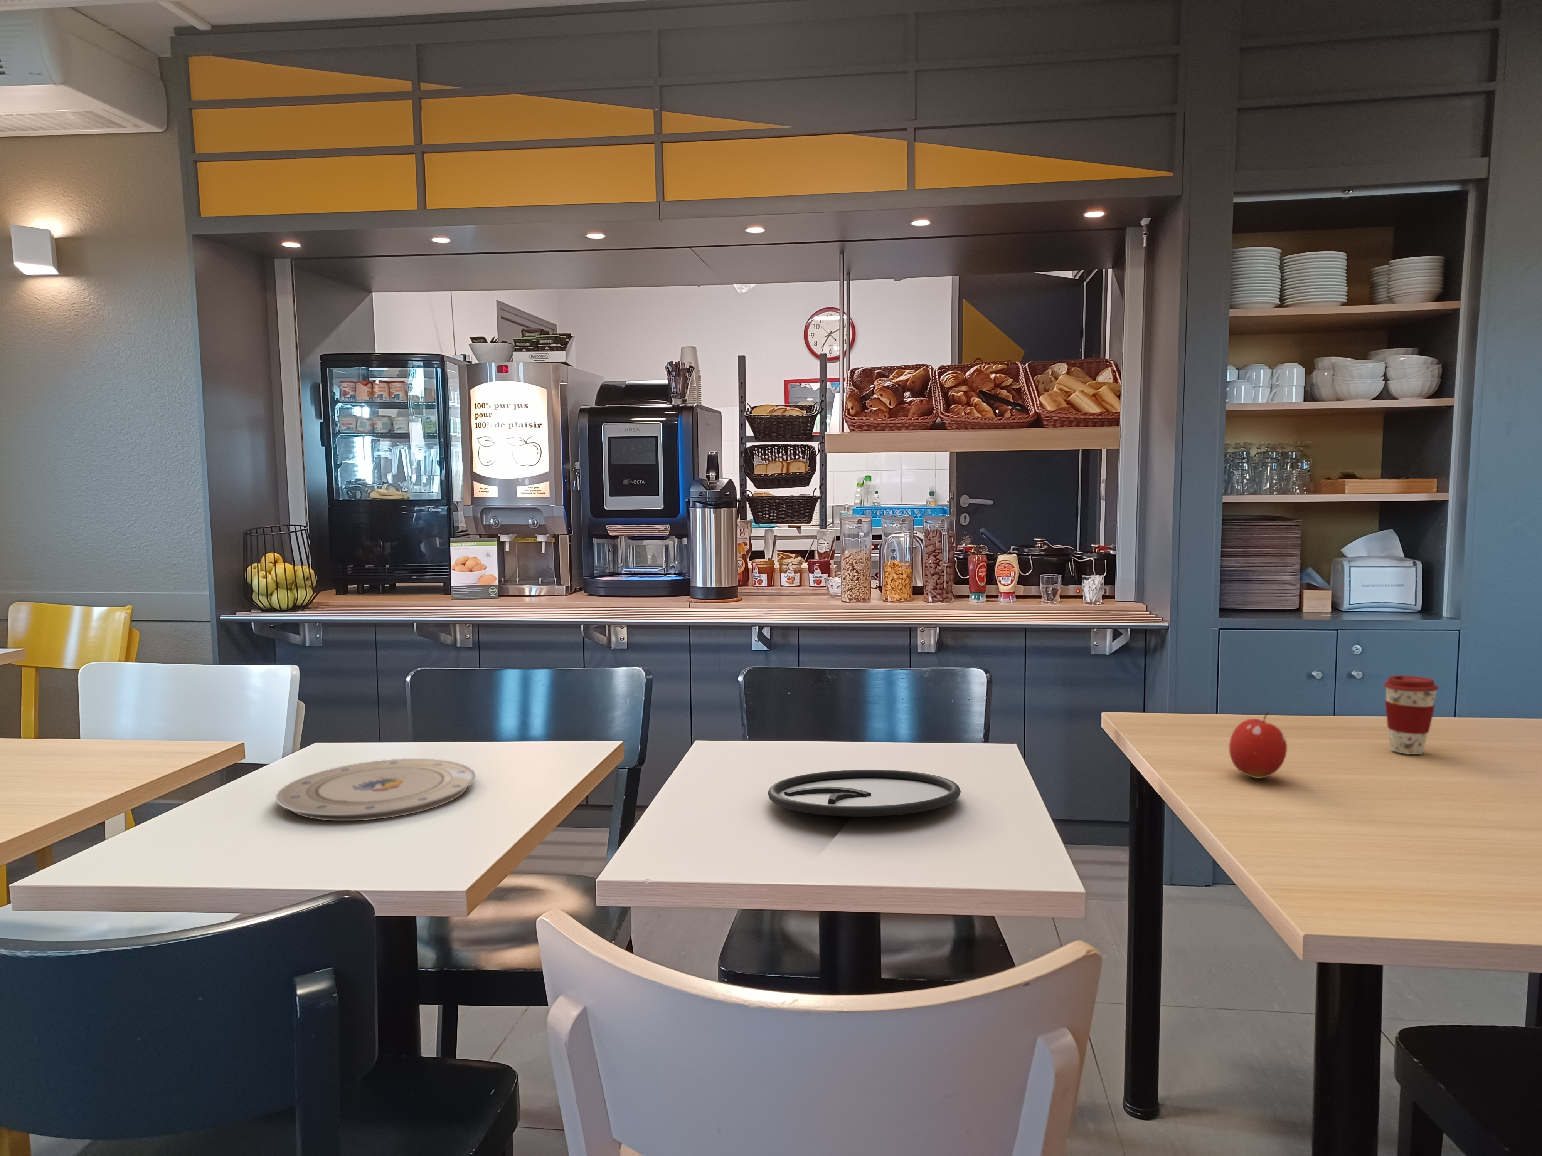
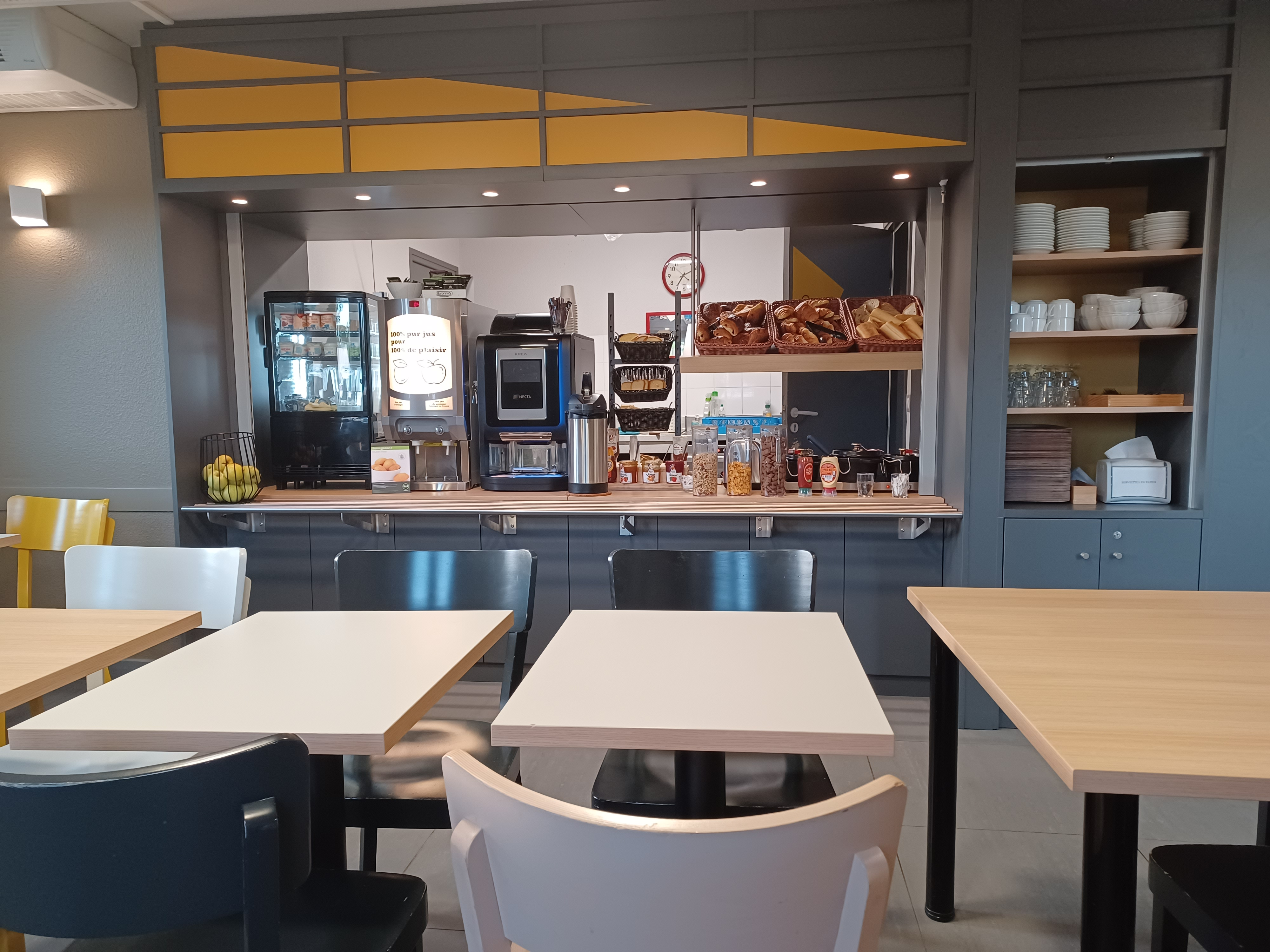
- coffee cup (1408, 714)
- plate (379, 788)
- fruit (1258, 743)
- plate (863, 790)
